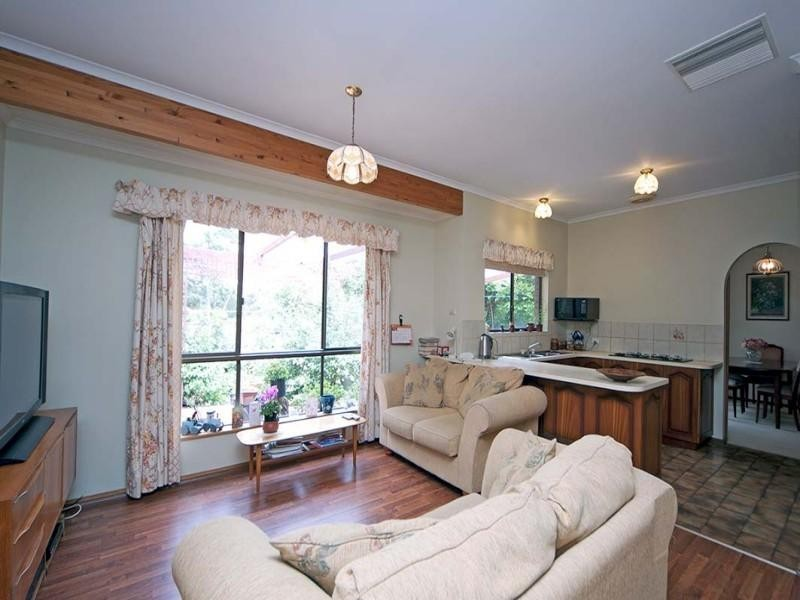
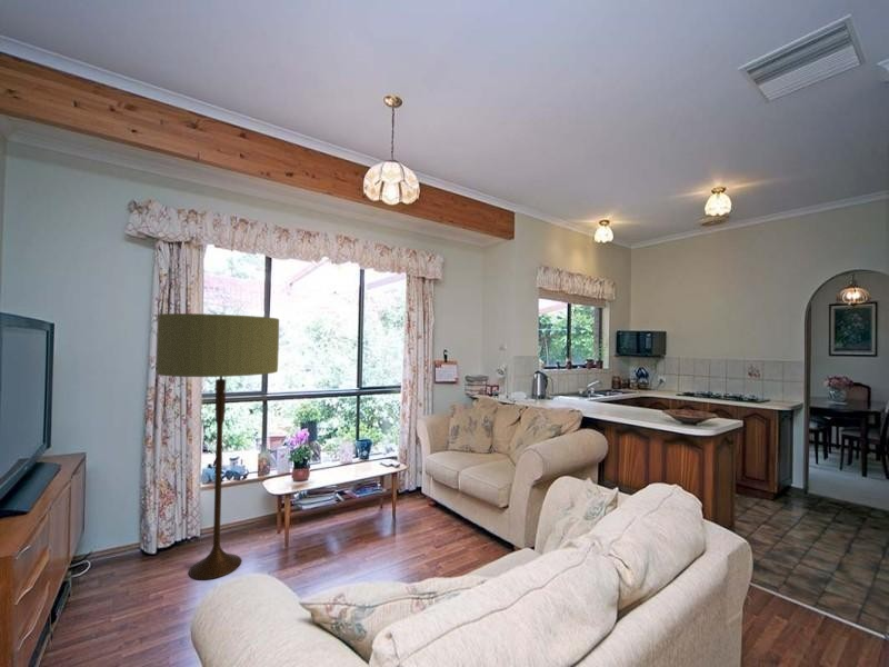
+ floor lamp (219, 440)
